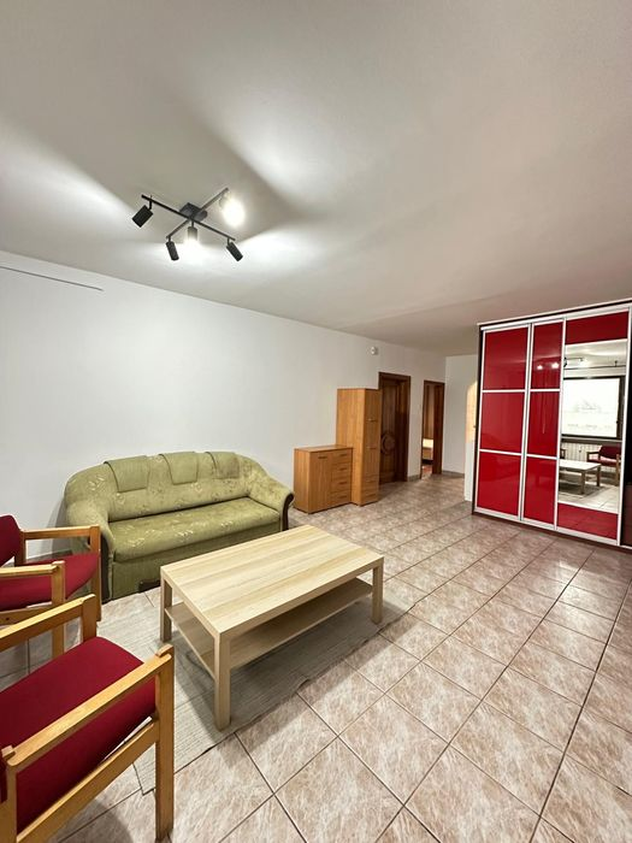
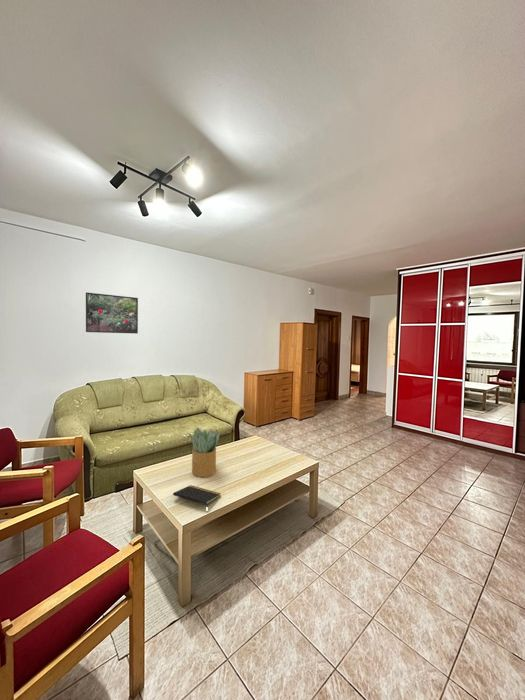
+ potted plant (204, 451)
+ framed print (113, 314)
+ notepad (197, 494)
